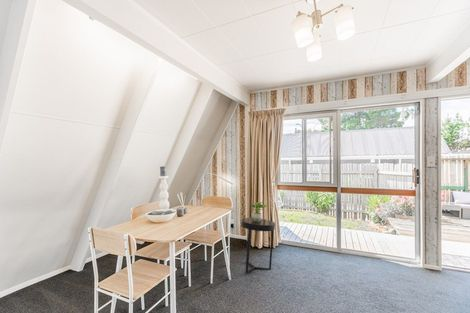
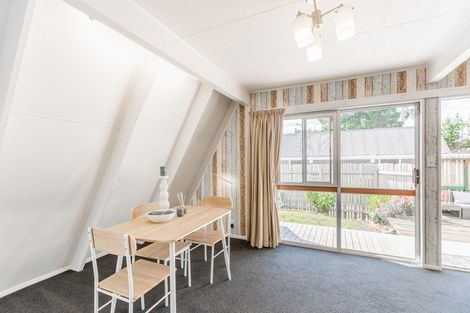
- potted plant (258, 210)
- side table (249, 244)
